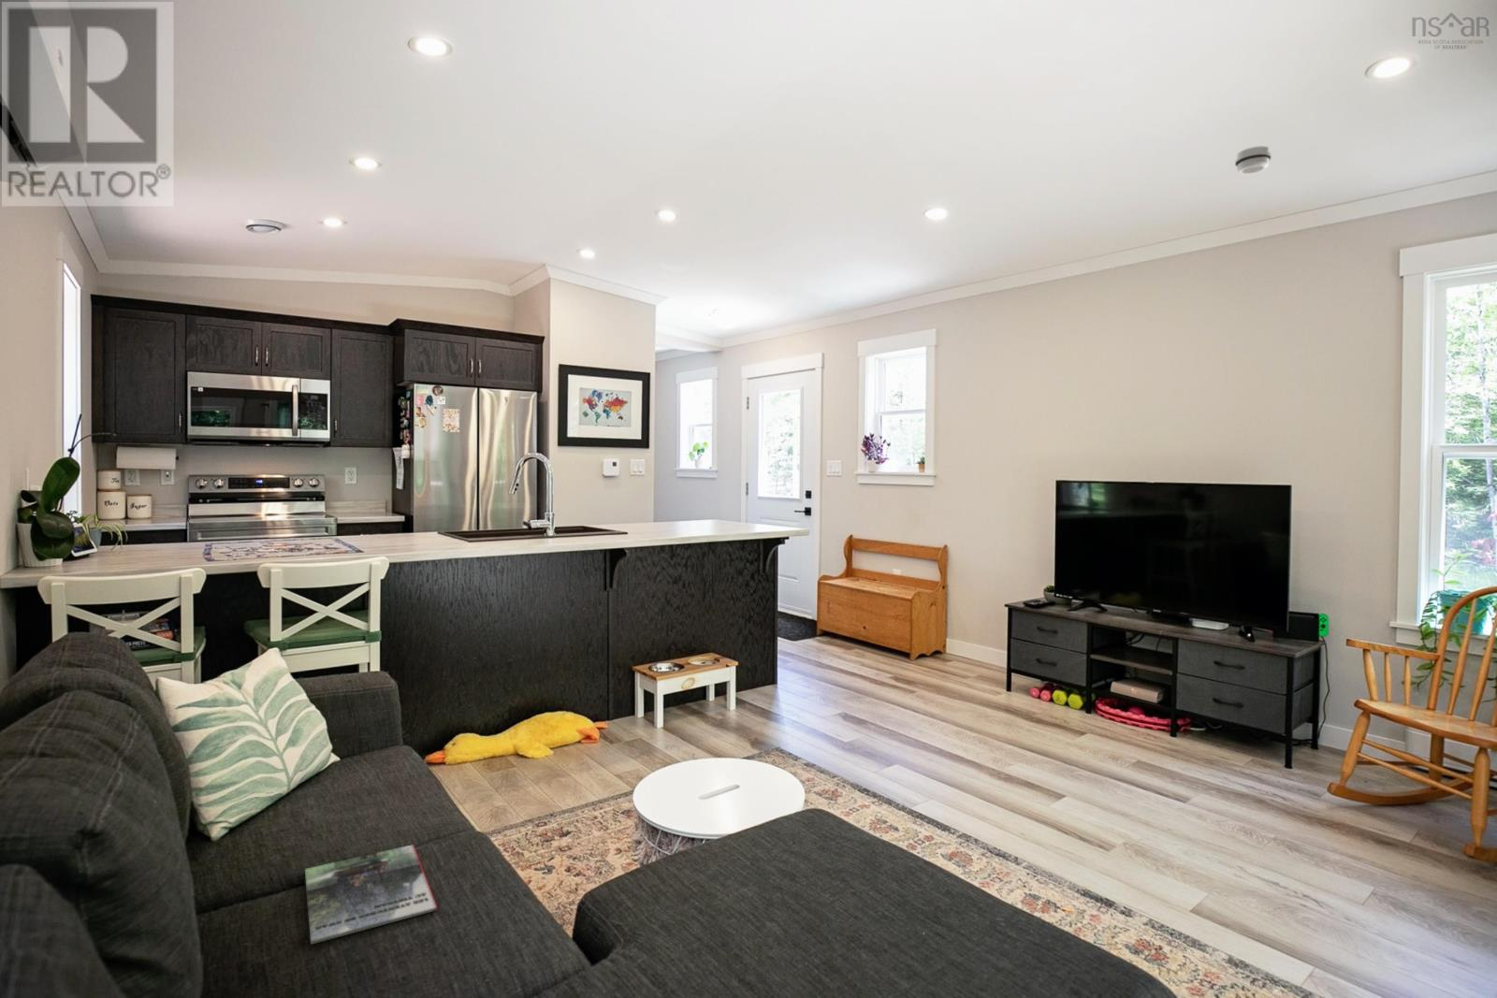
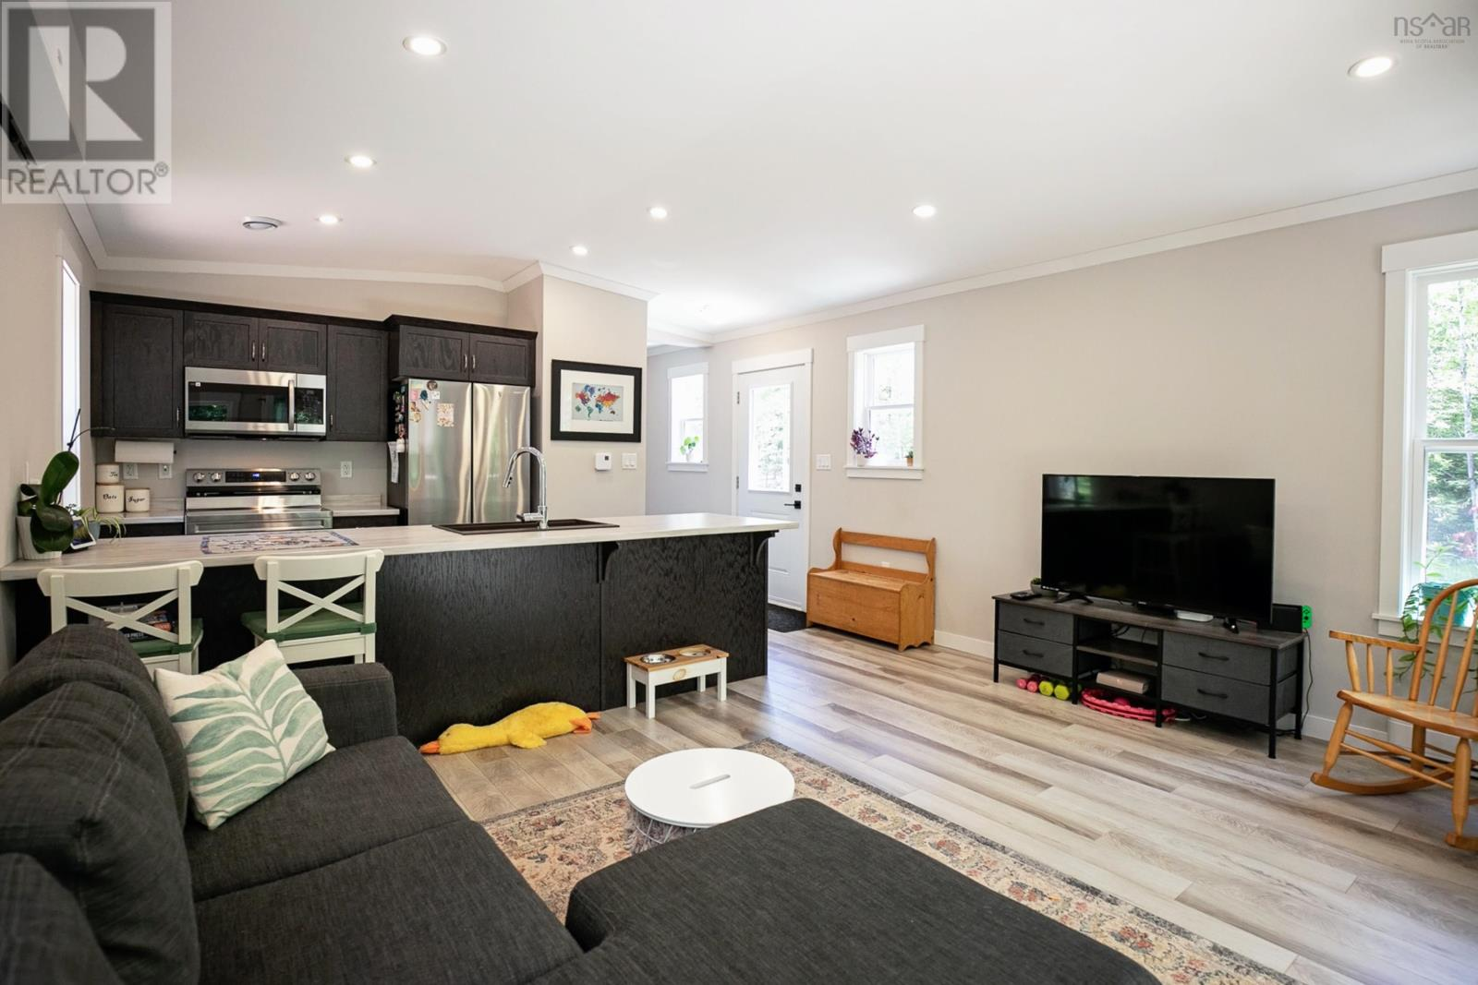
- smoke detector (1253, 160)
- magazine (368, 889)
